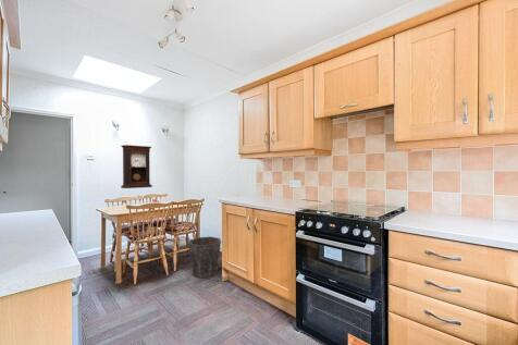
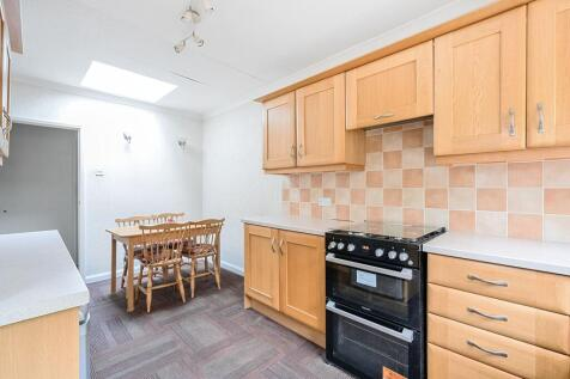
- waste bin (205, 257)
- pendulum clock (137, 167)
